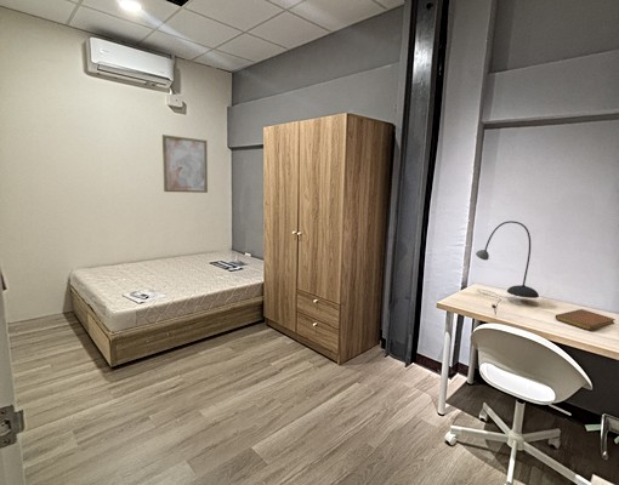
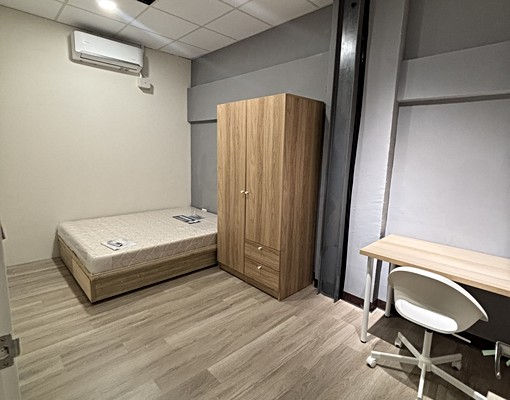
- desk lamp (488, 257)
- notebook (584, 319)
- wall art (186, 165)
